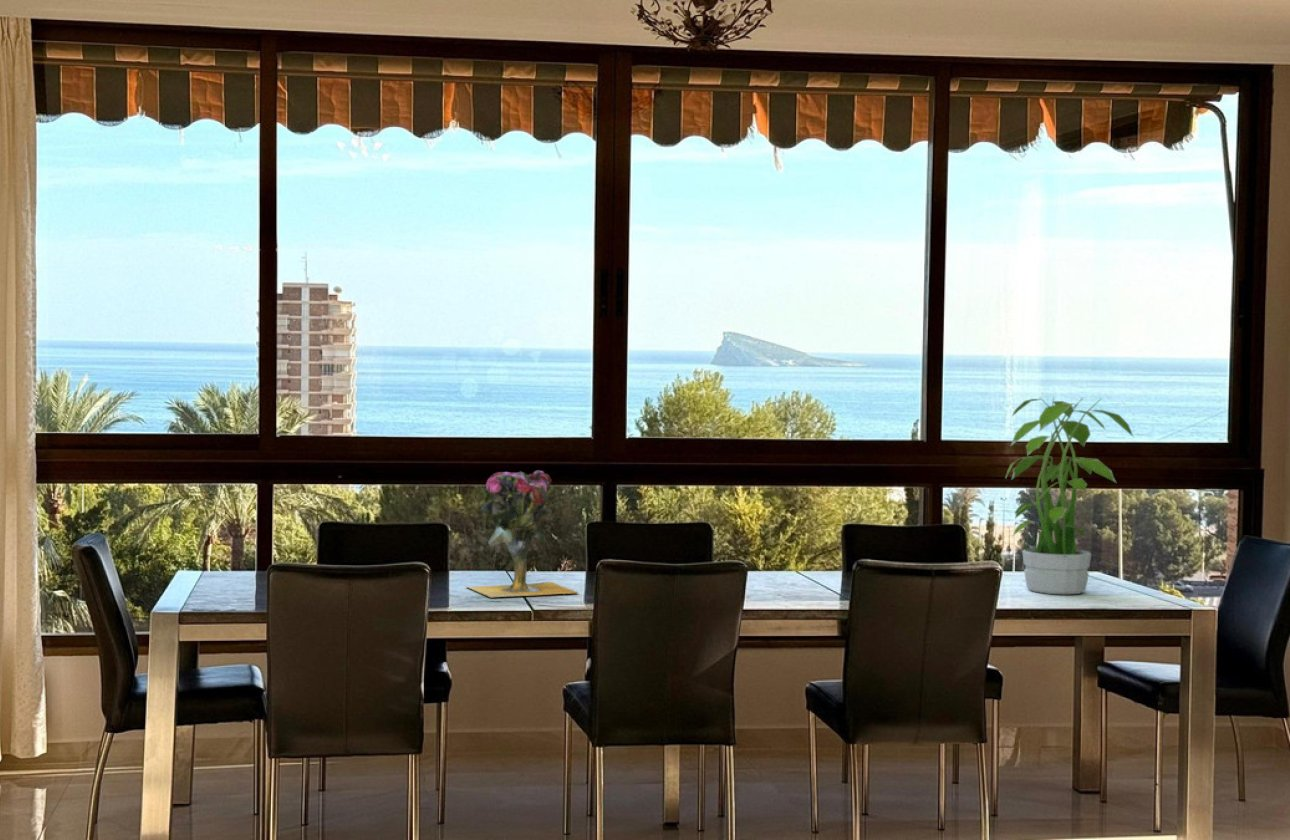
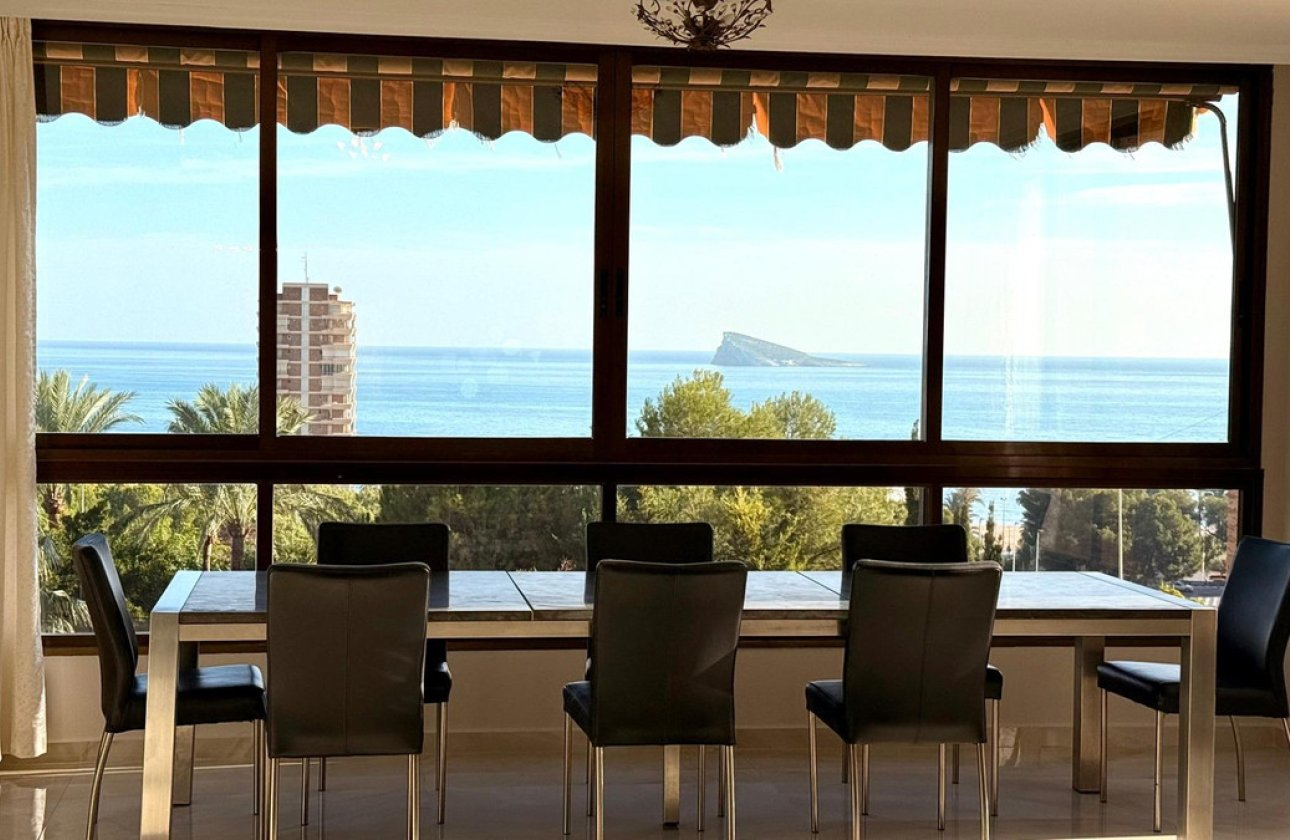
- potted plant (1071, 495)
- vase (522, 531)
